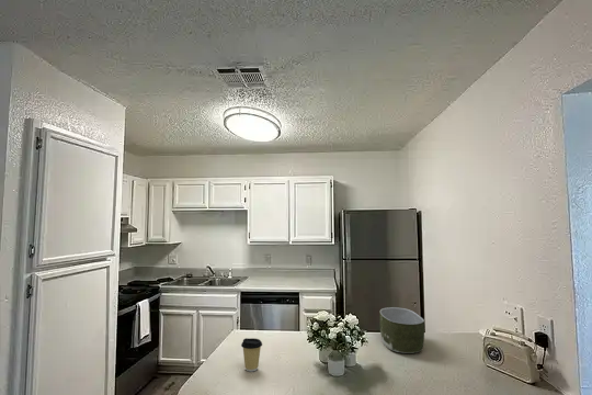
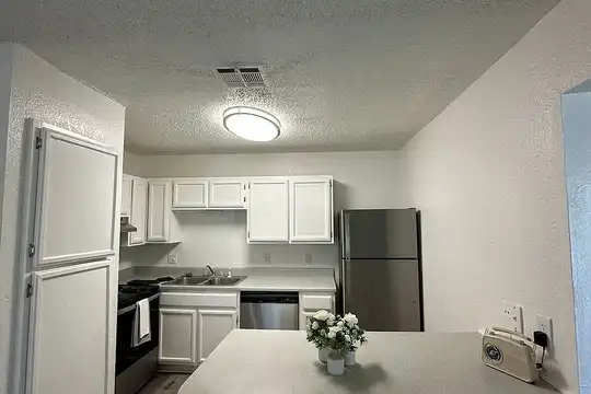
- bowl (400, 329)
- coffee cup (251, 354)
